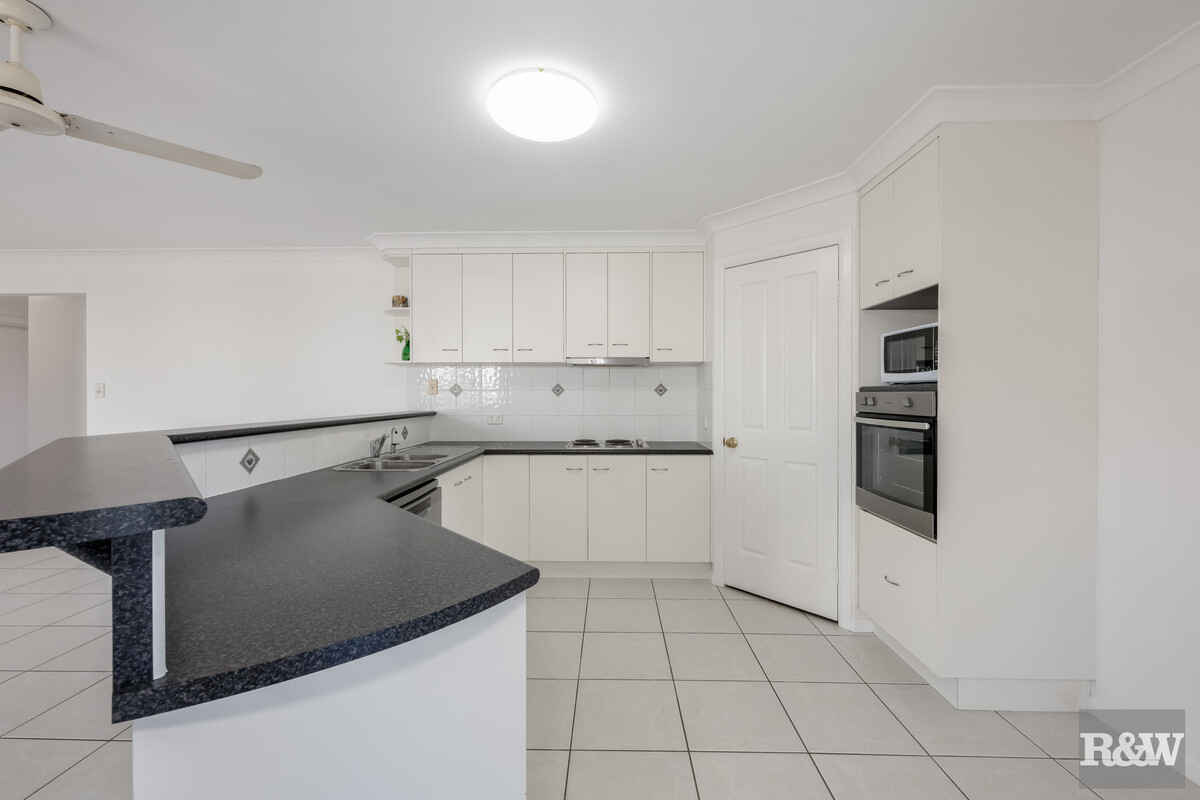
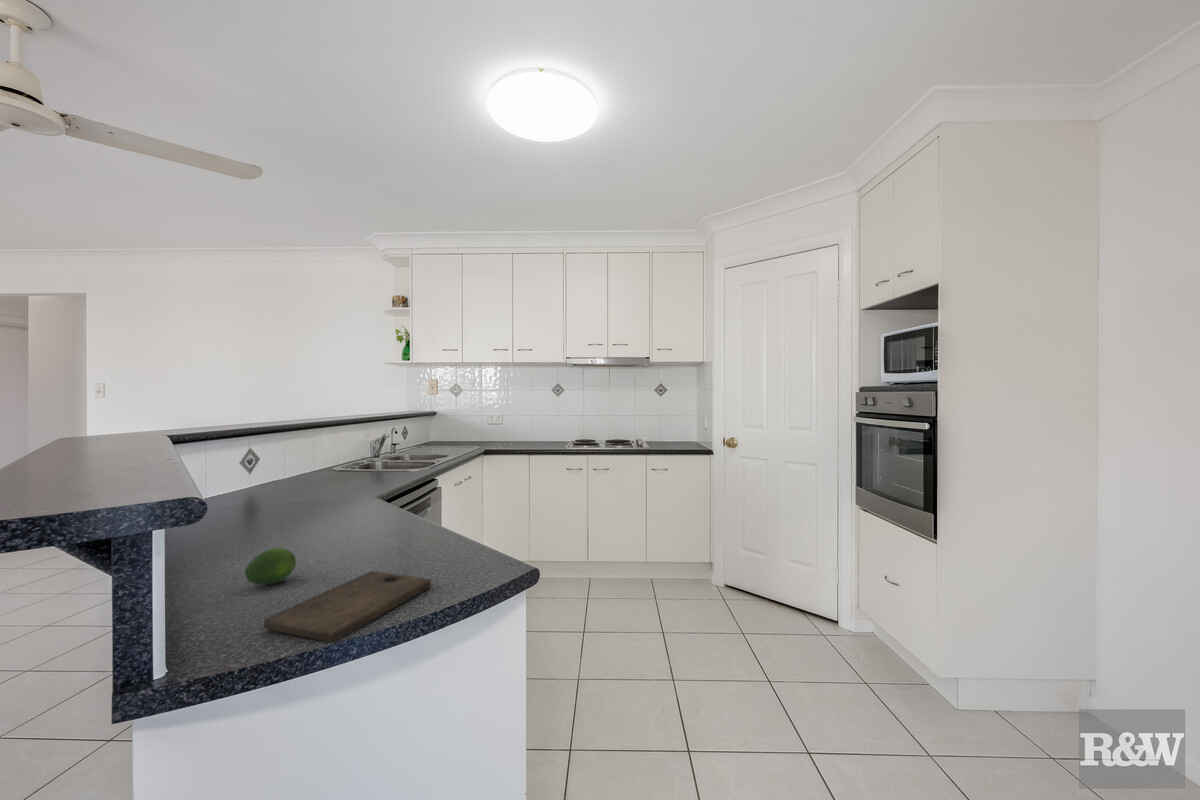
+ fruit (271, 566)
+ cutting board (355, 601)
